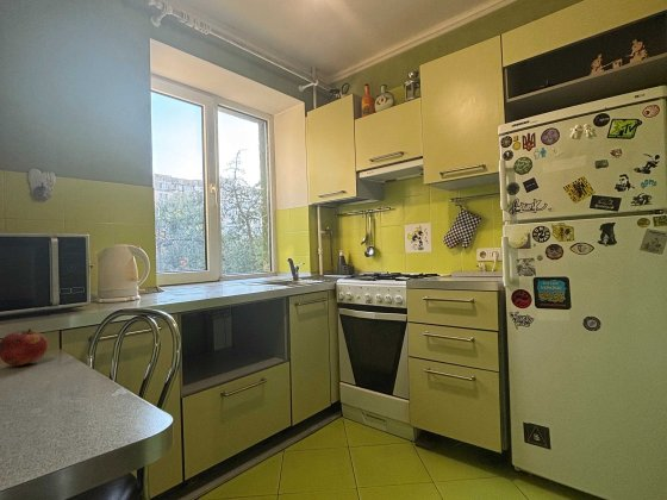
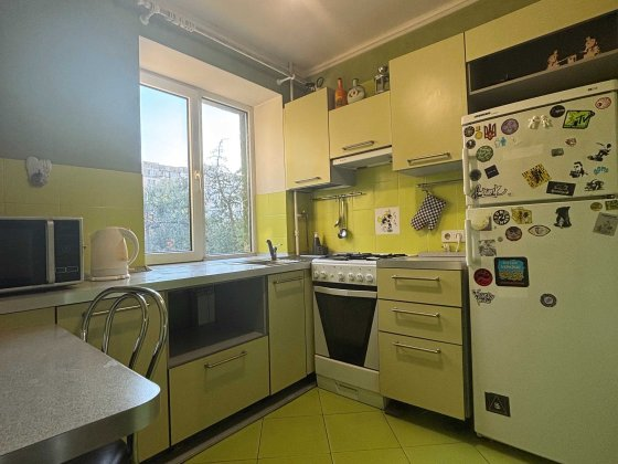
- fruit (24, 346)
